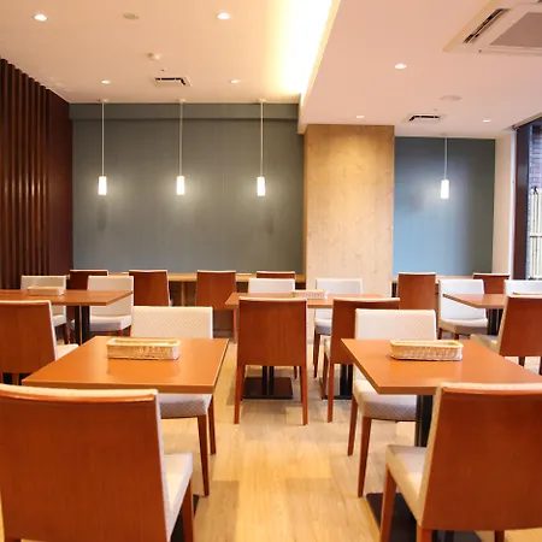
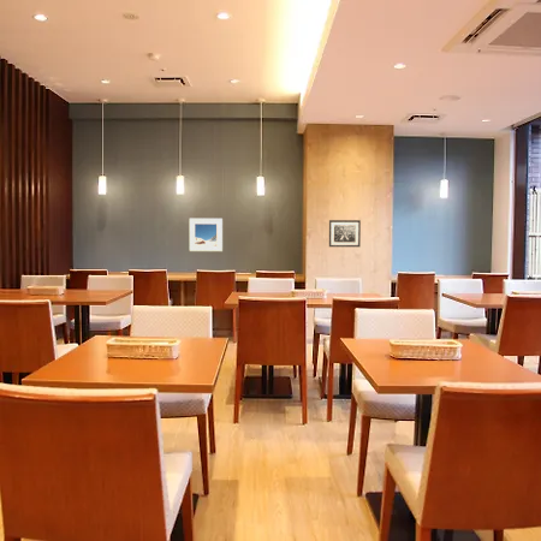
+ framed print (206, 234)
+ wall art (344, 233)
